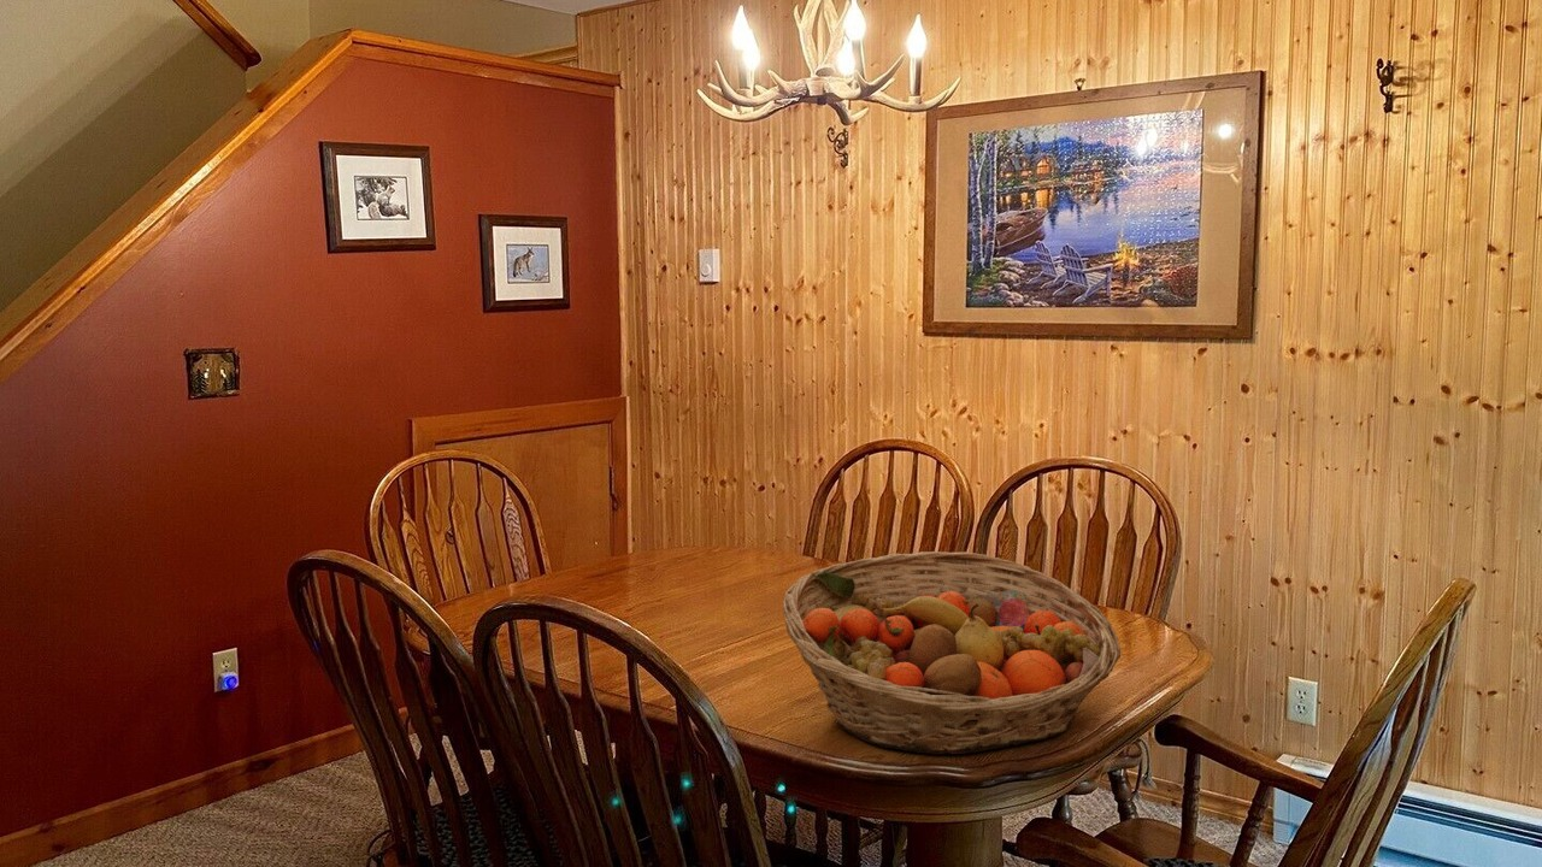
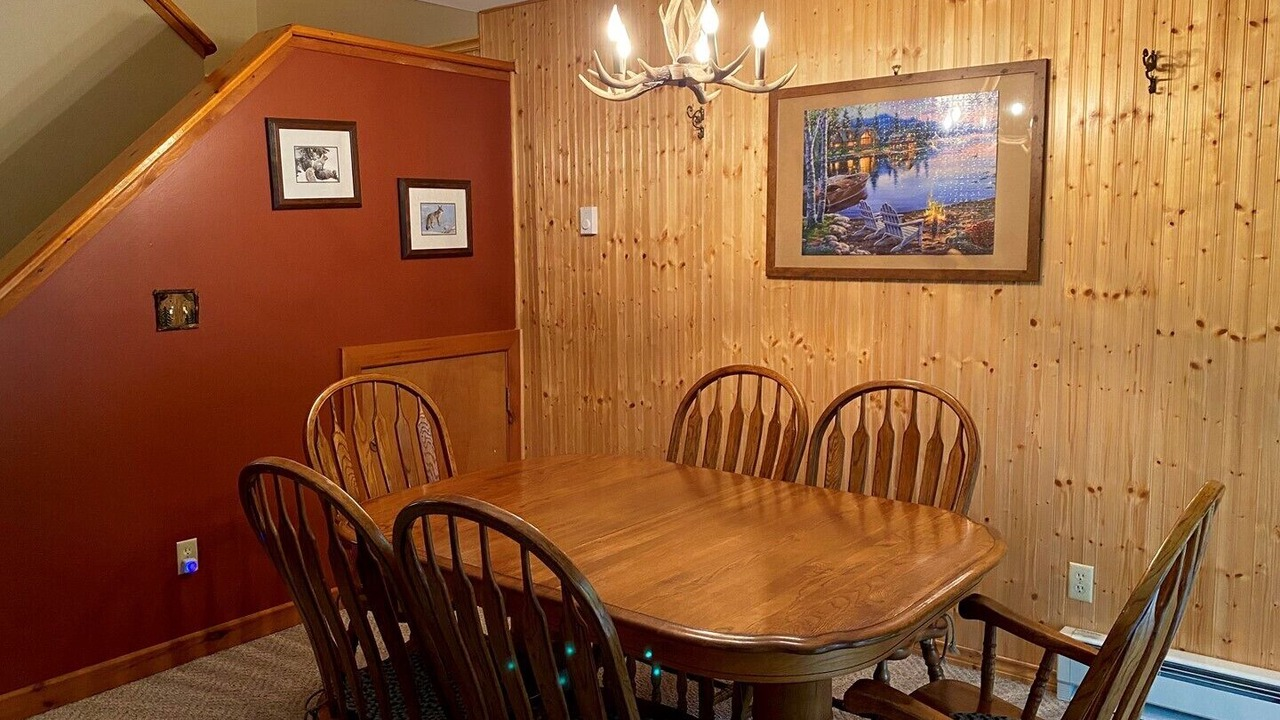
- fruit basket (948, 645)
